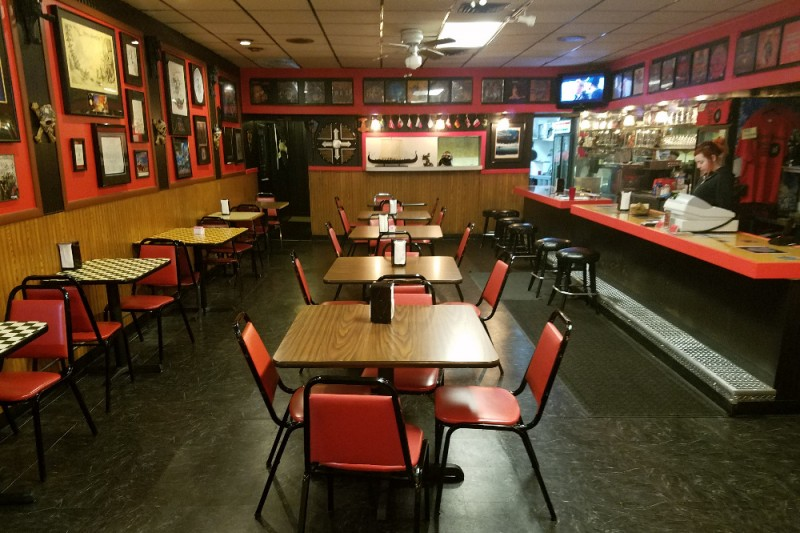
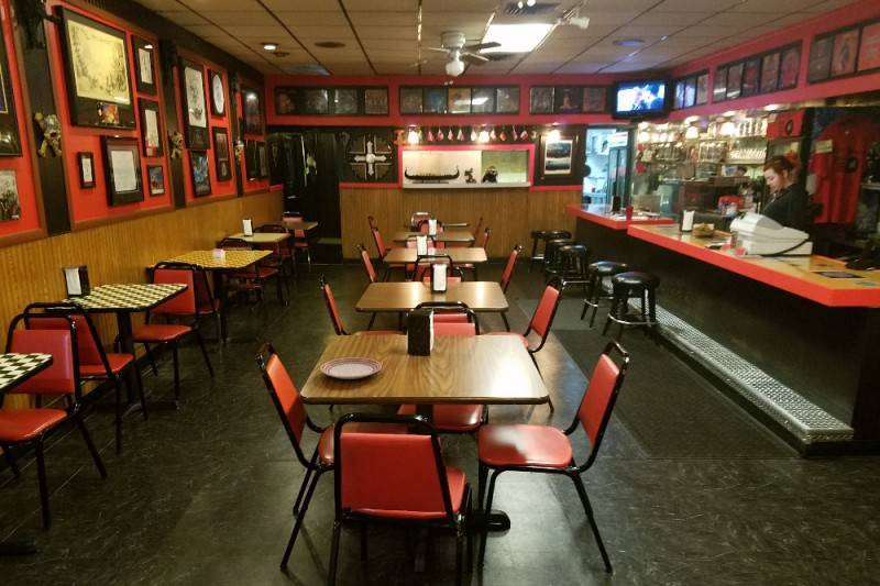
+ dinner plate (351, 368)
